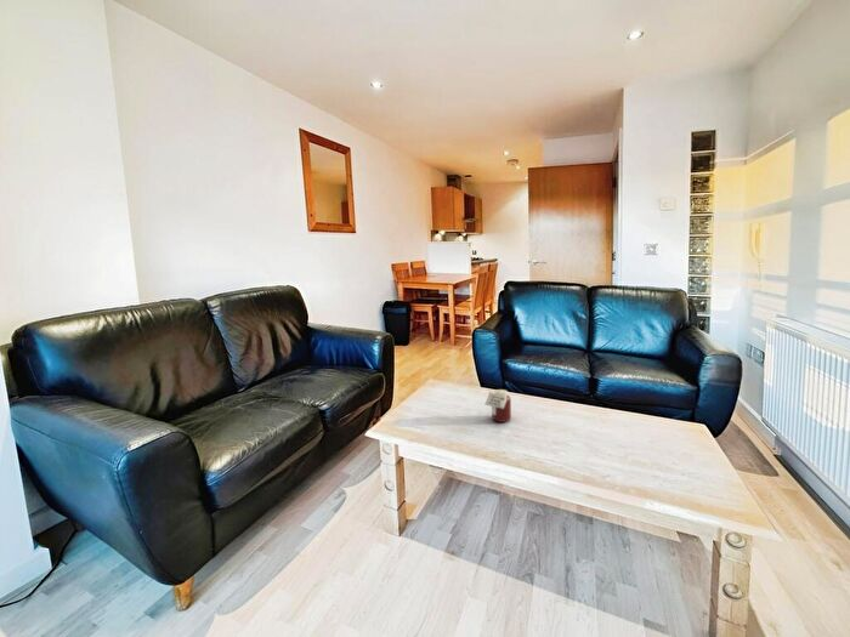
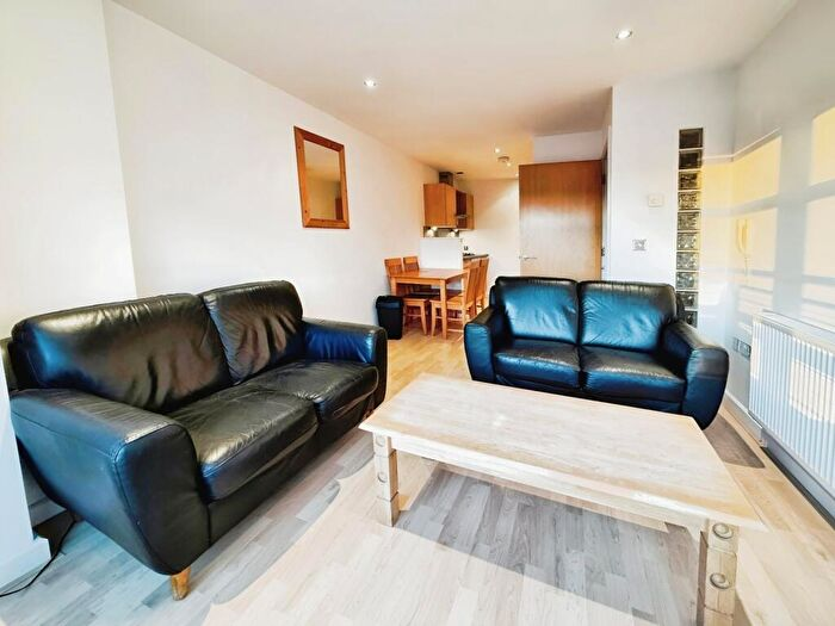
- jar (499, 406)
